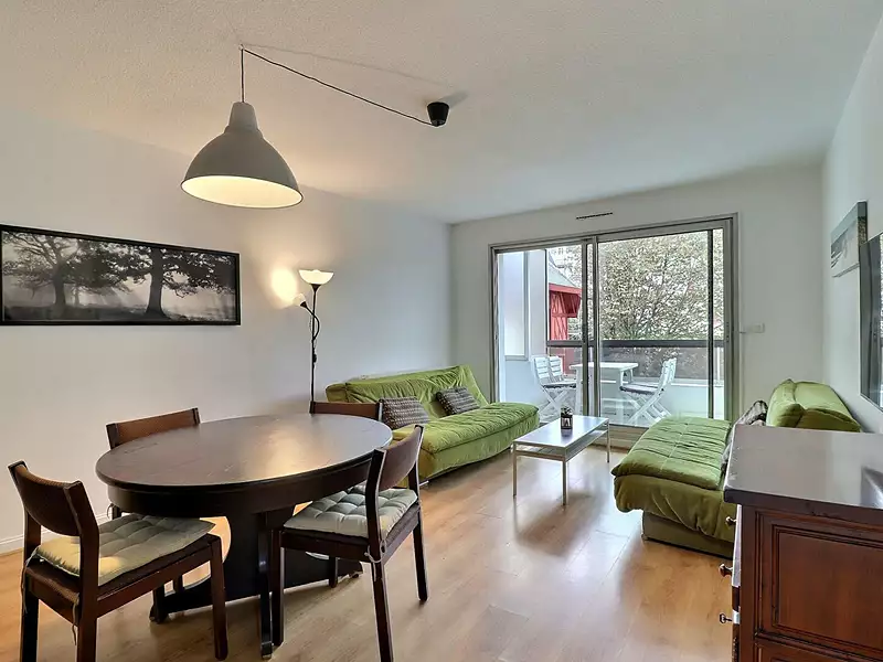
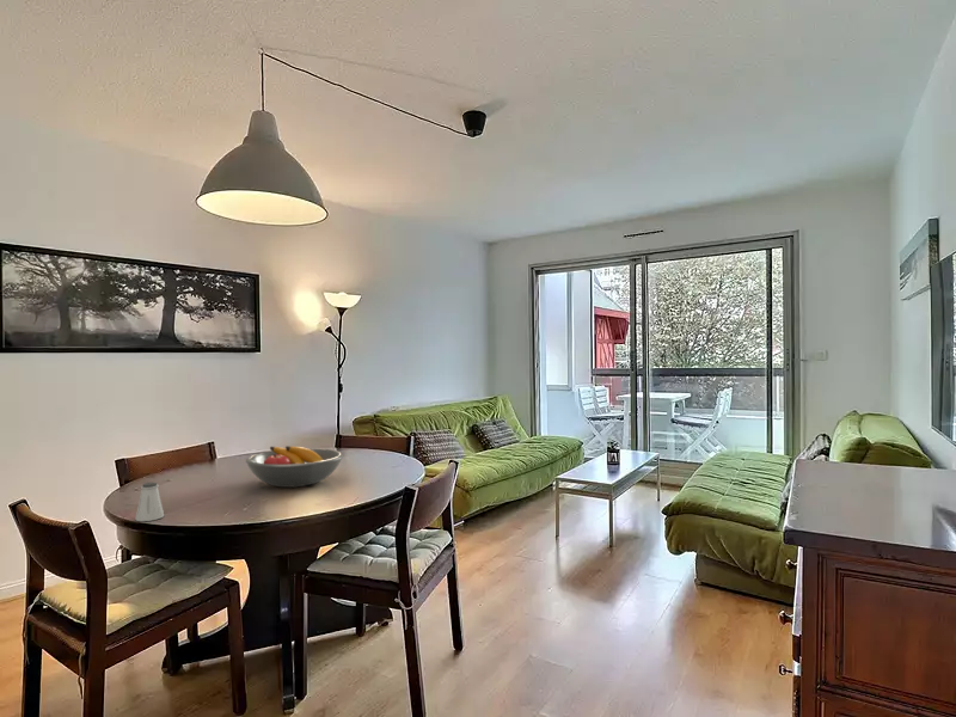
+ saltshaker (149, 500)
+ fruit bowl (295, 465)
